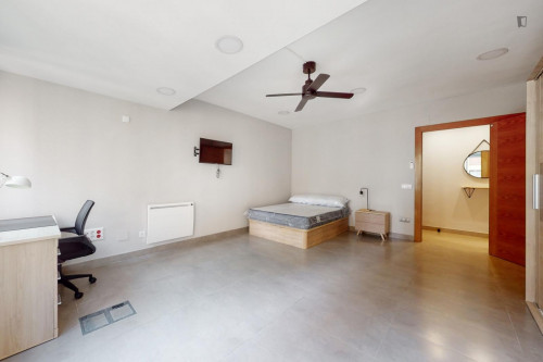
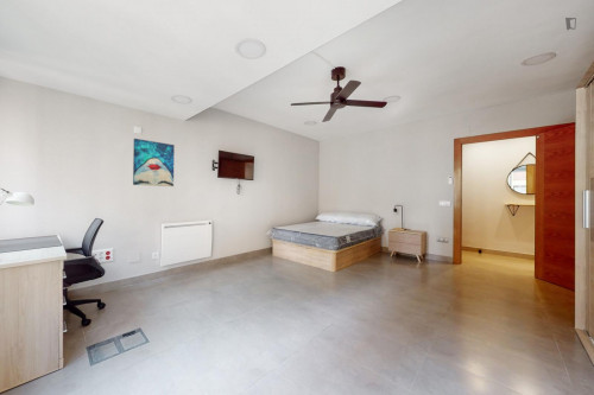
+ wall art (154, 164)
